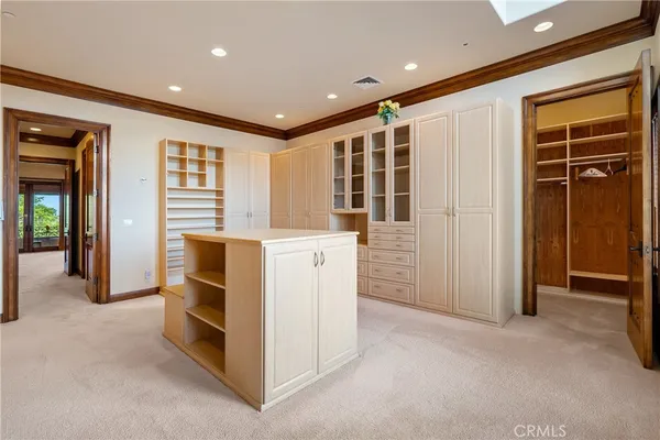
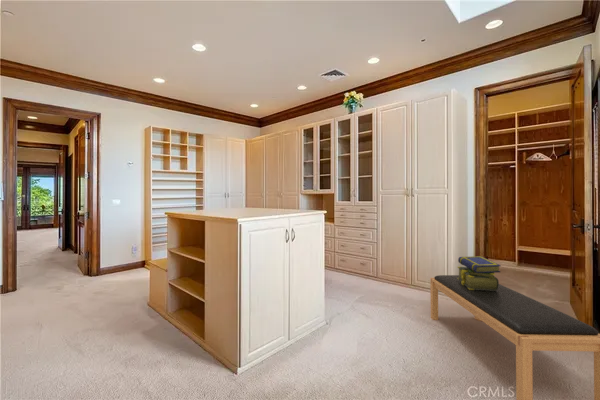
+ stack of books (478, 272)
+ bench (495, 322)
